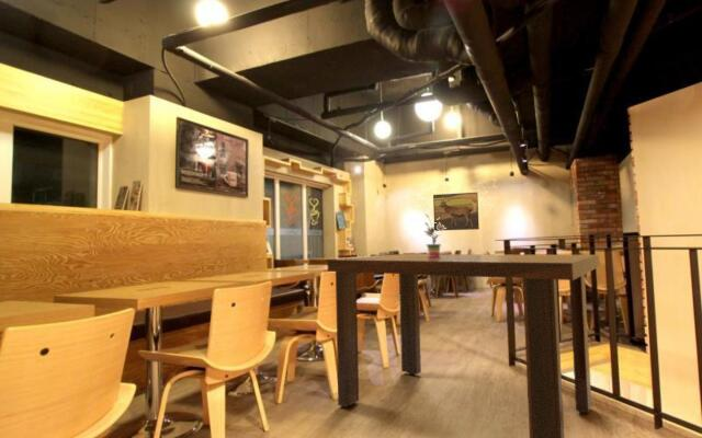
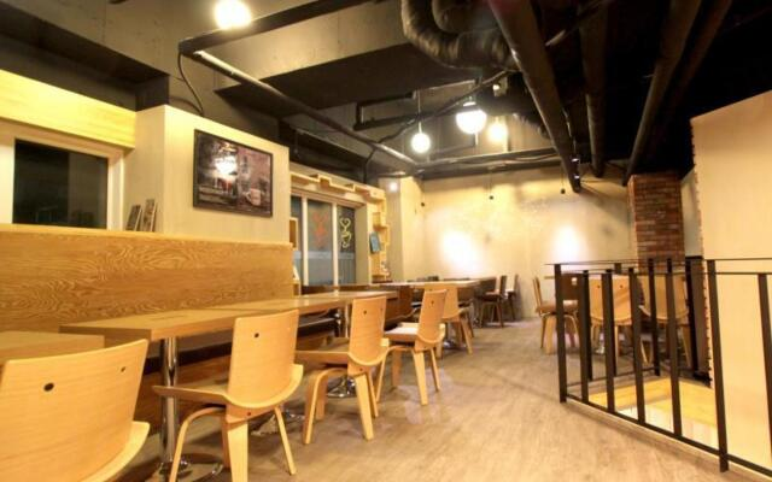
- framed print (455, 211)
- dining table (419, 331)
- potted plant (435, 235)
